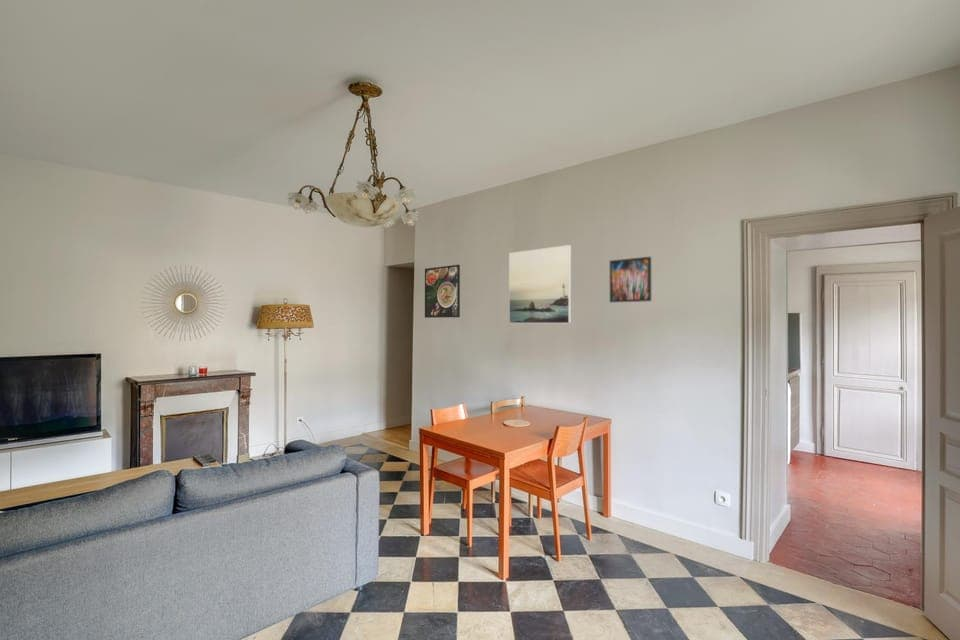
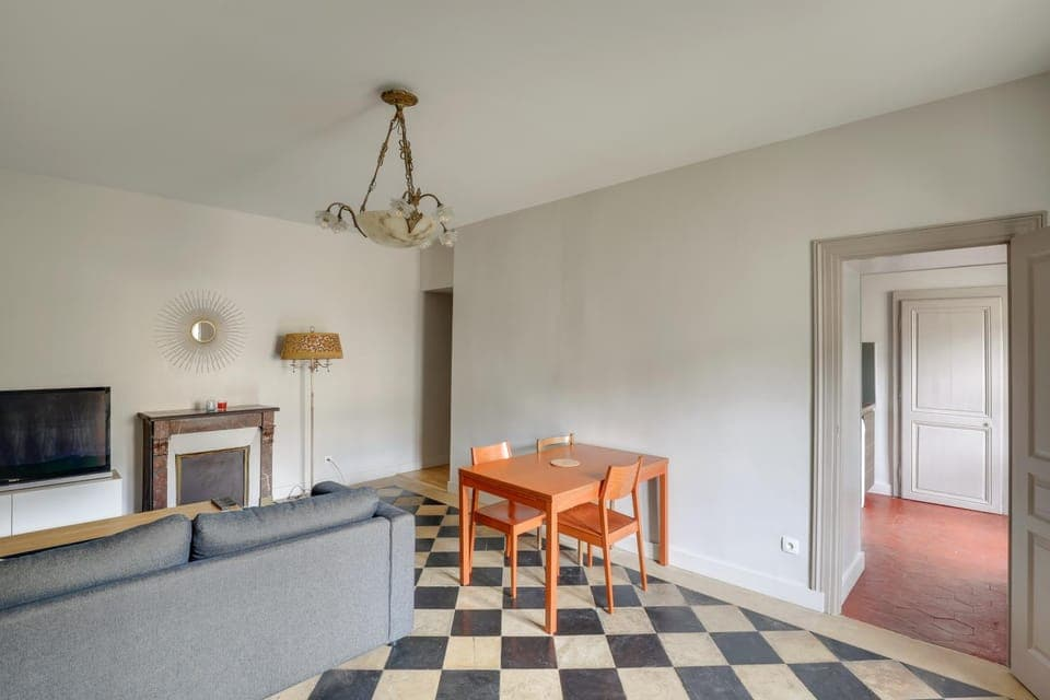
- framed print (538, 286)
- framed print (441, 292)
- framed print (629, 280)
